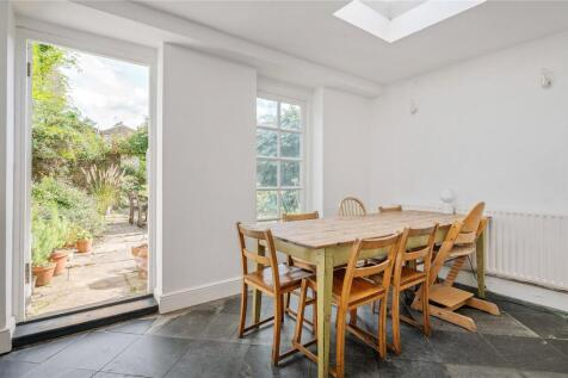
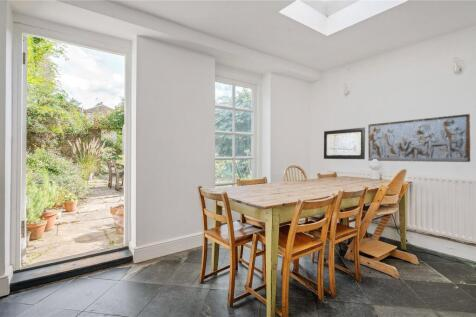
+ relief sculpture (412, 140)
+ wall art (342, 144)
